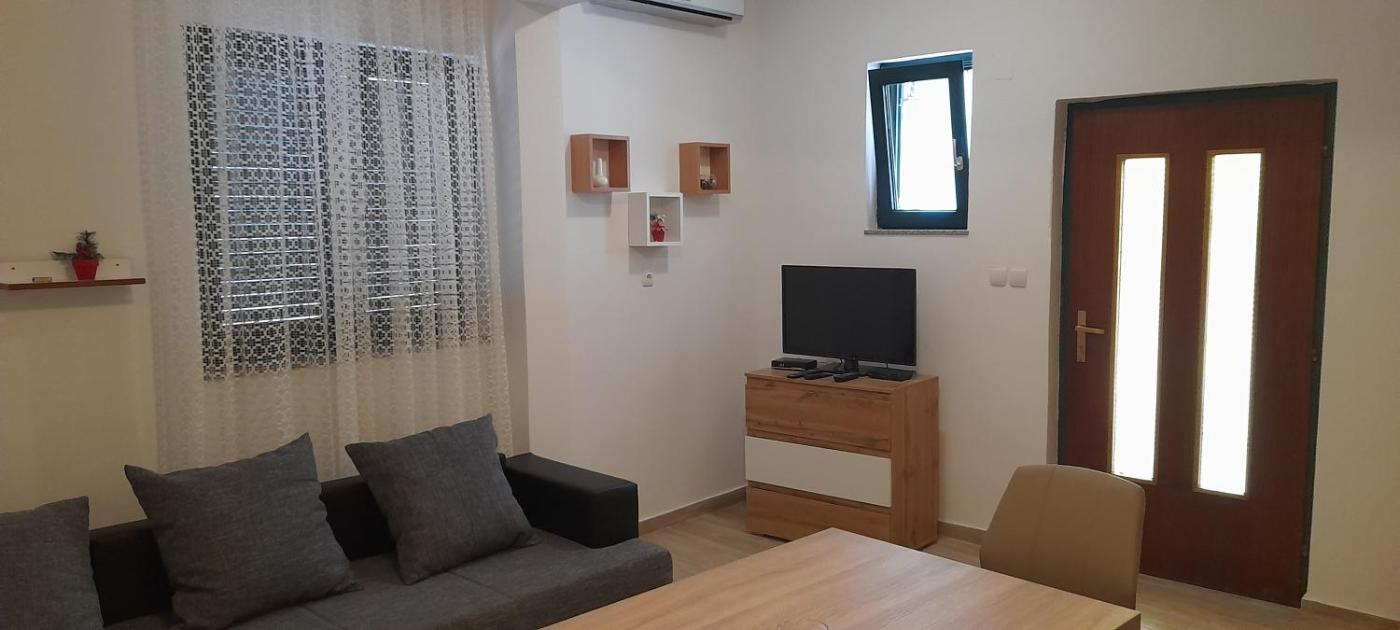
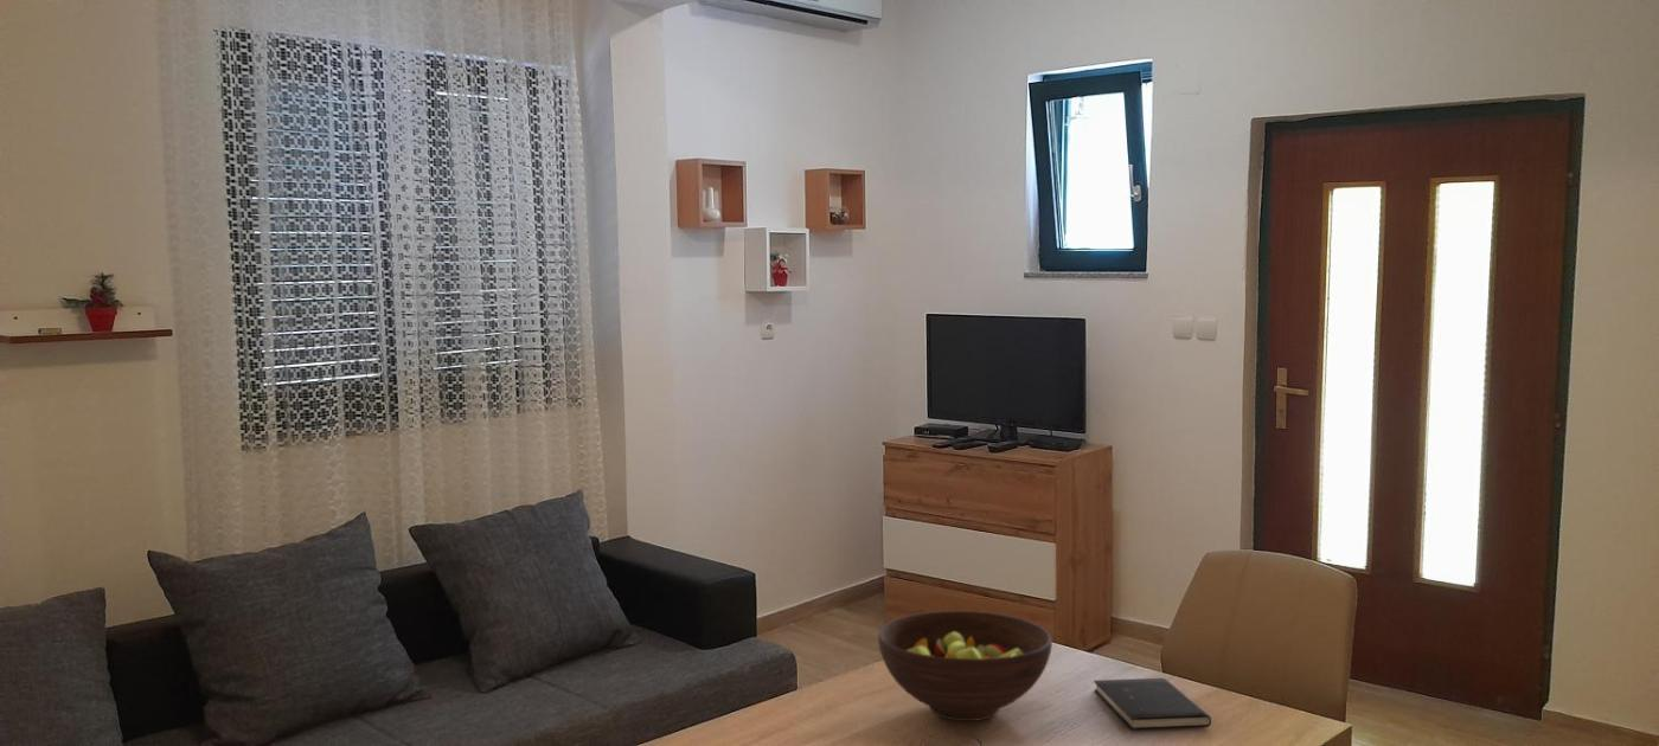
+ fruit bowl (963, 673)
+ hardcover book (1149, 702)
